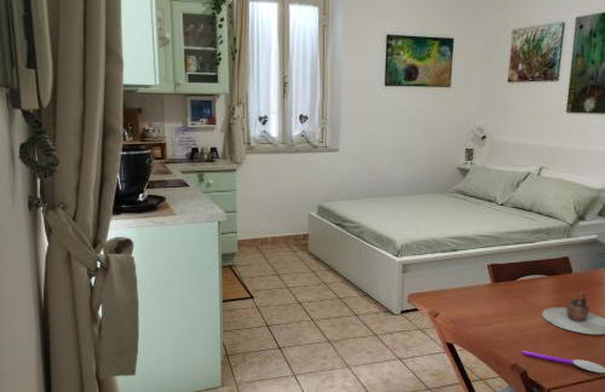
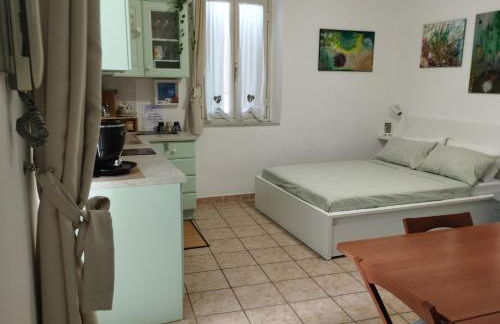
- teapot (577, 306)
- spoon (563, 359)
